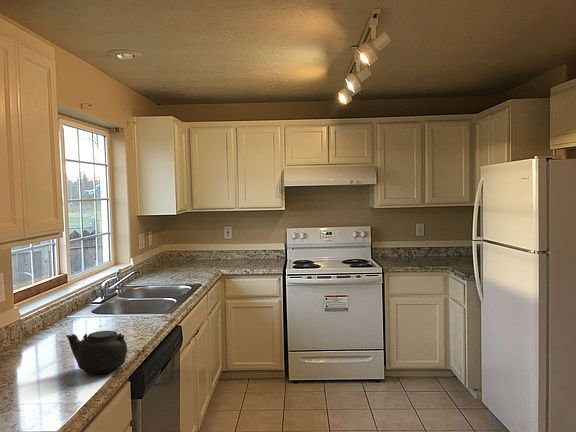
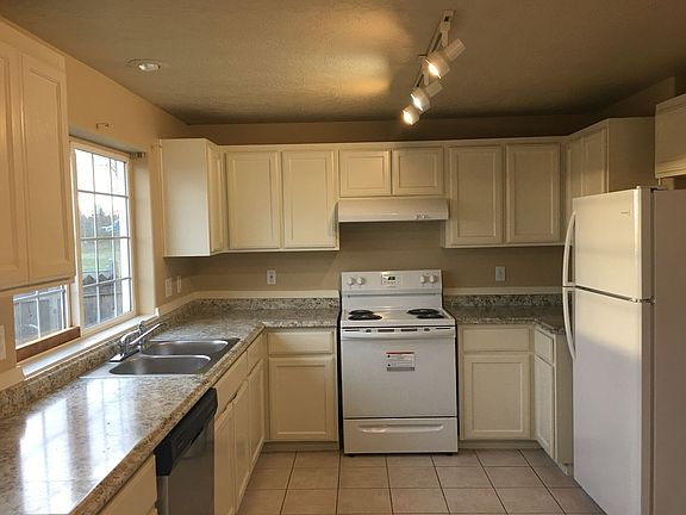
- teapot (96, 351)
